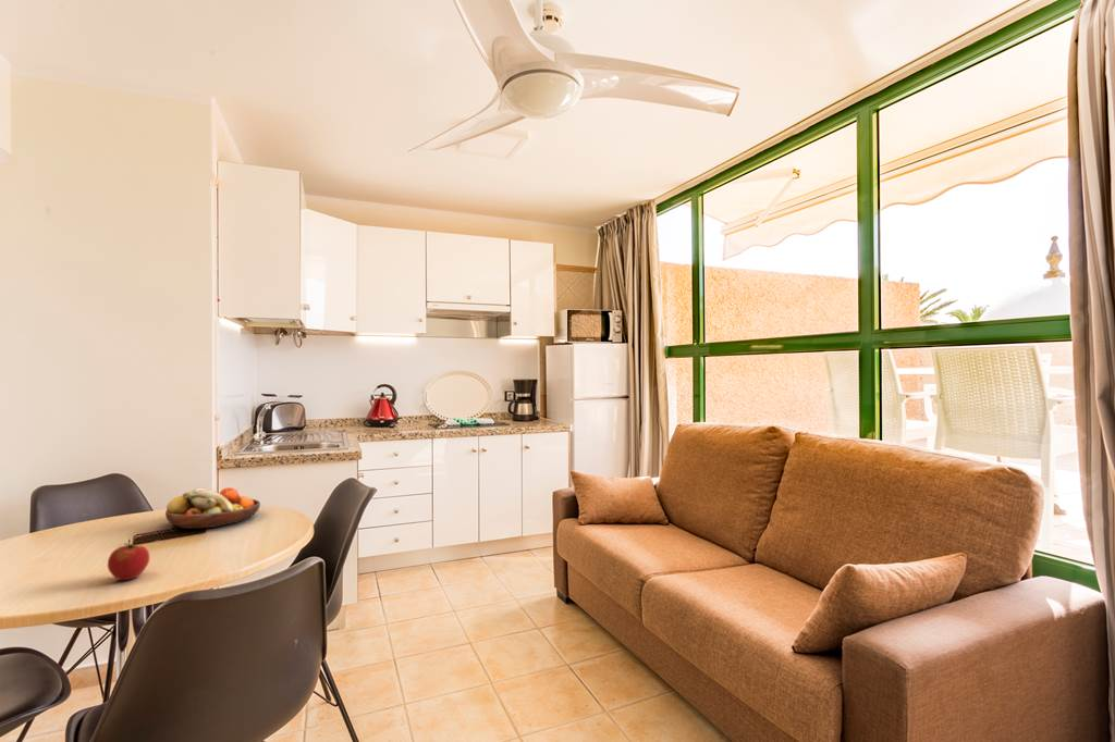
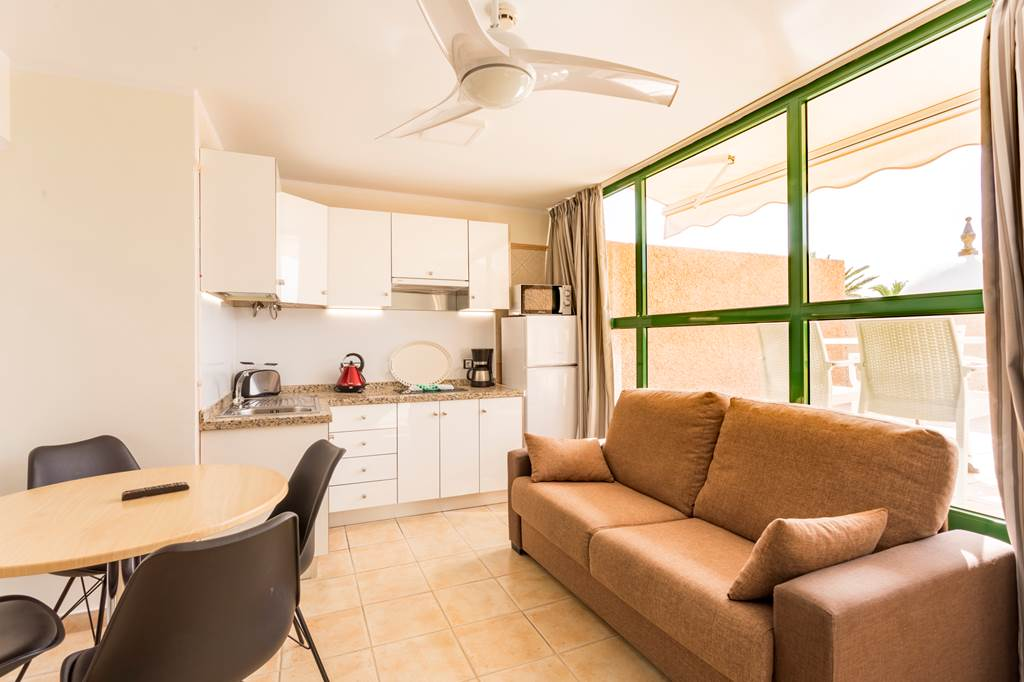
- apple (128, 558)
- fruit bowl (215, 503)
